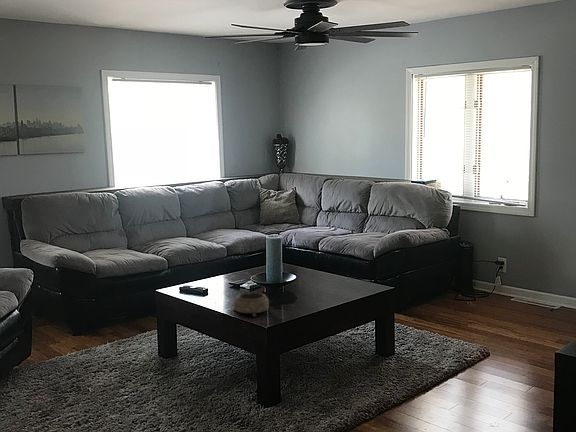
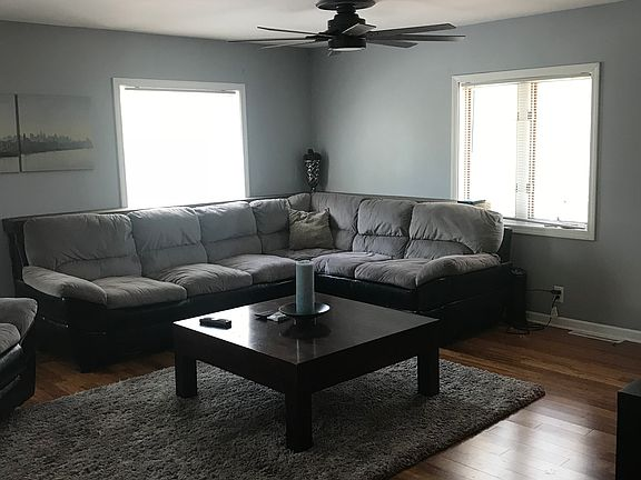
- decorative bowl (250, 303)
